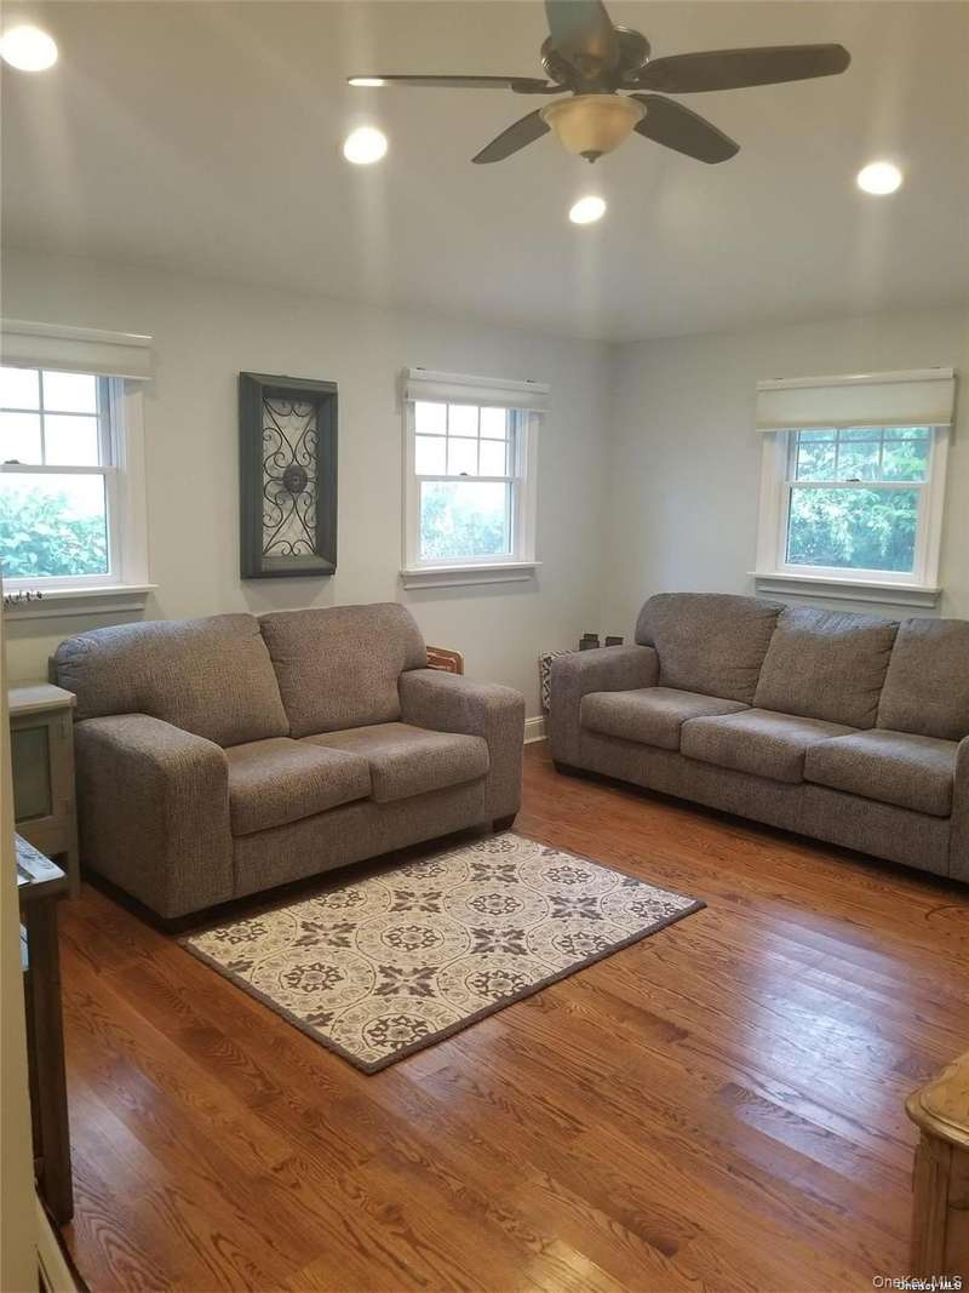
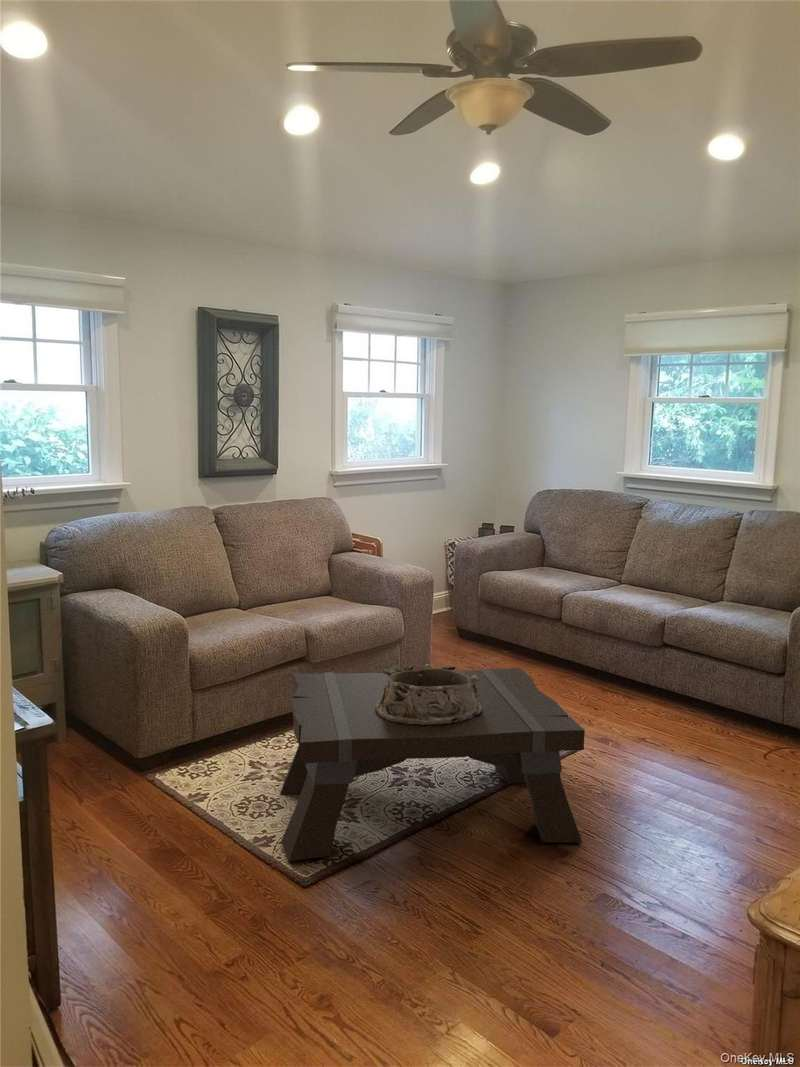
+ coffee table (423, 754)
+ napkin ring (427, 689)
